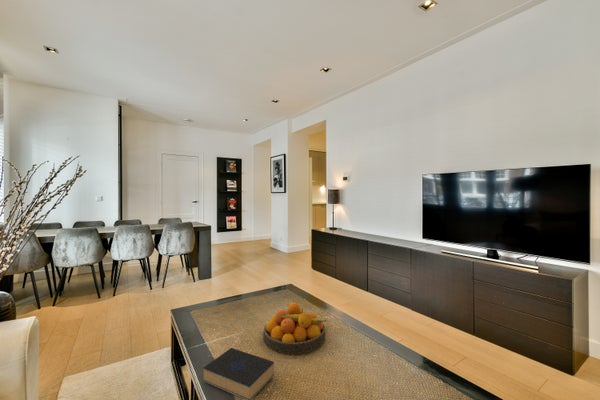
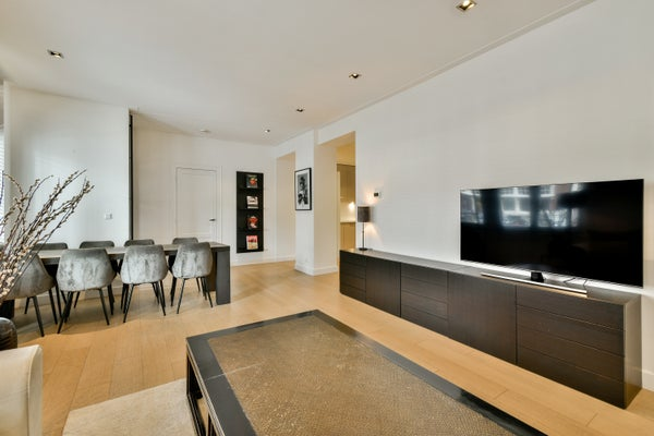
- book (239, 372)
- fruit bowl (294, 323)
